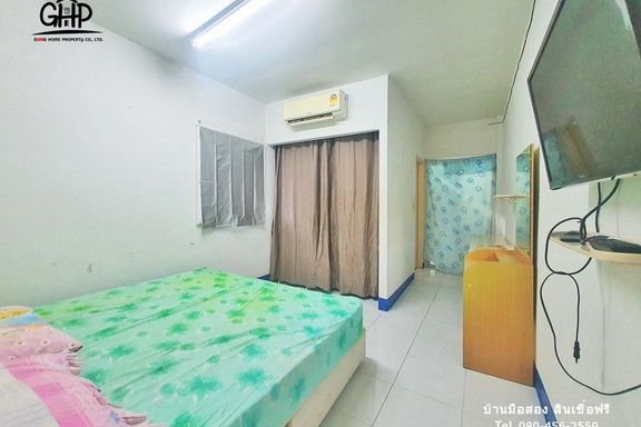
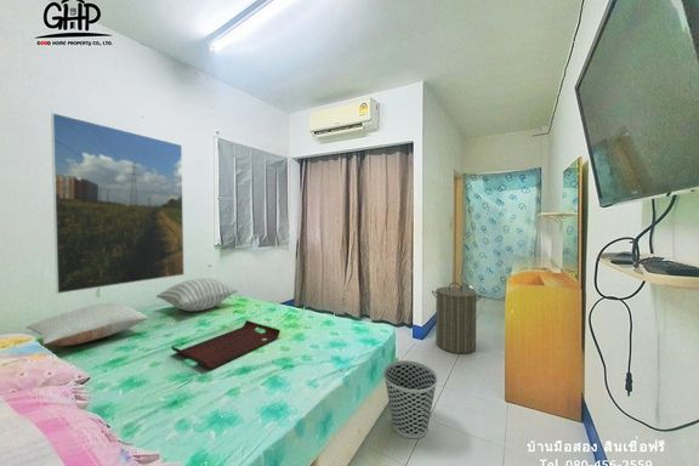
+ serving tray (229, 341)
+ wastebasket (409, 399)
+ laundry hamper (455, 313)
+ pillow (198, 294)
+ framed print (127, 208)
+ pillow (90, 322)
